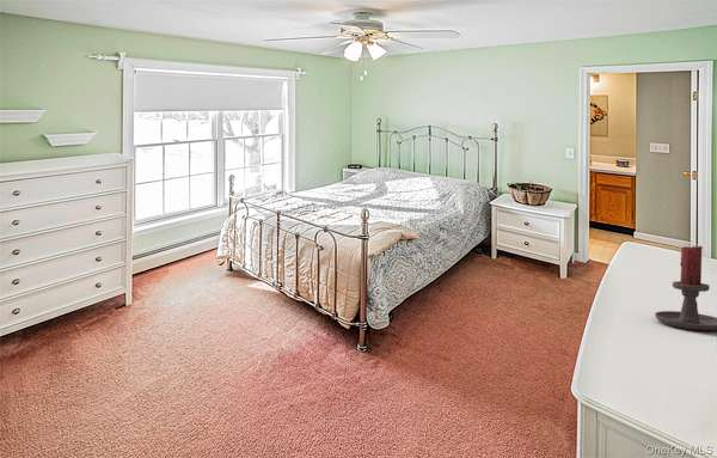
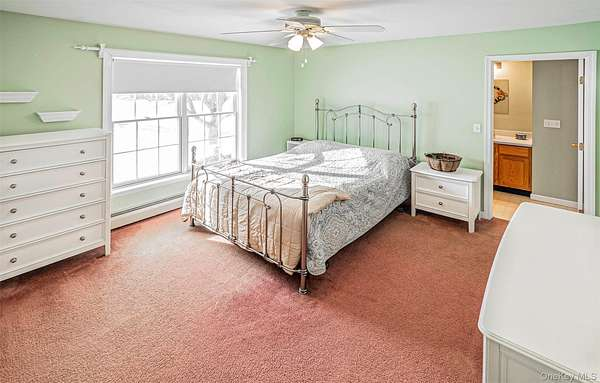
- candle holder (691, 283)
